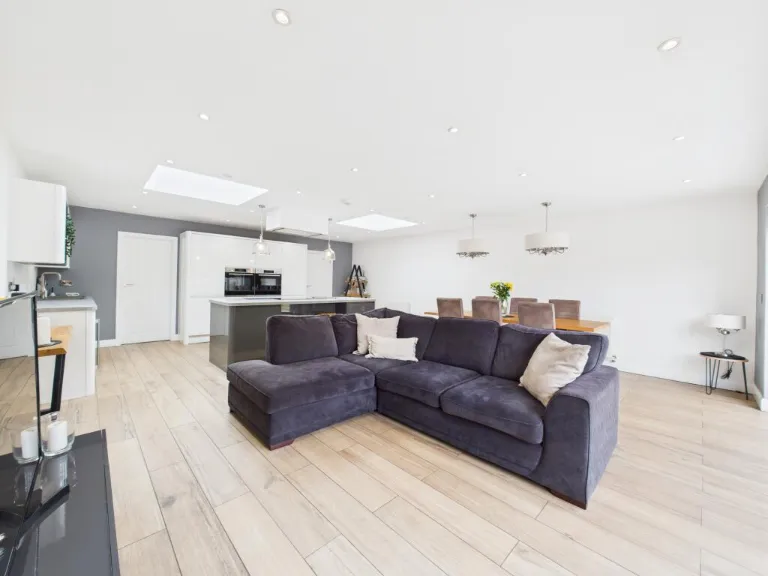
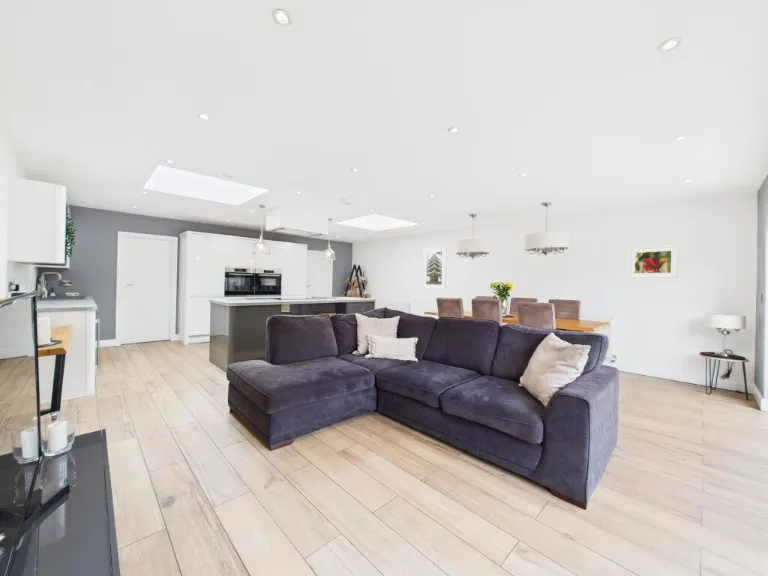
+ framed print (434, 268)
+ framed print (652, 262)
